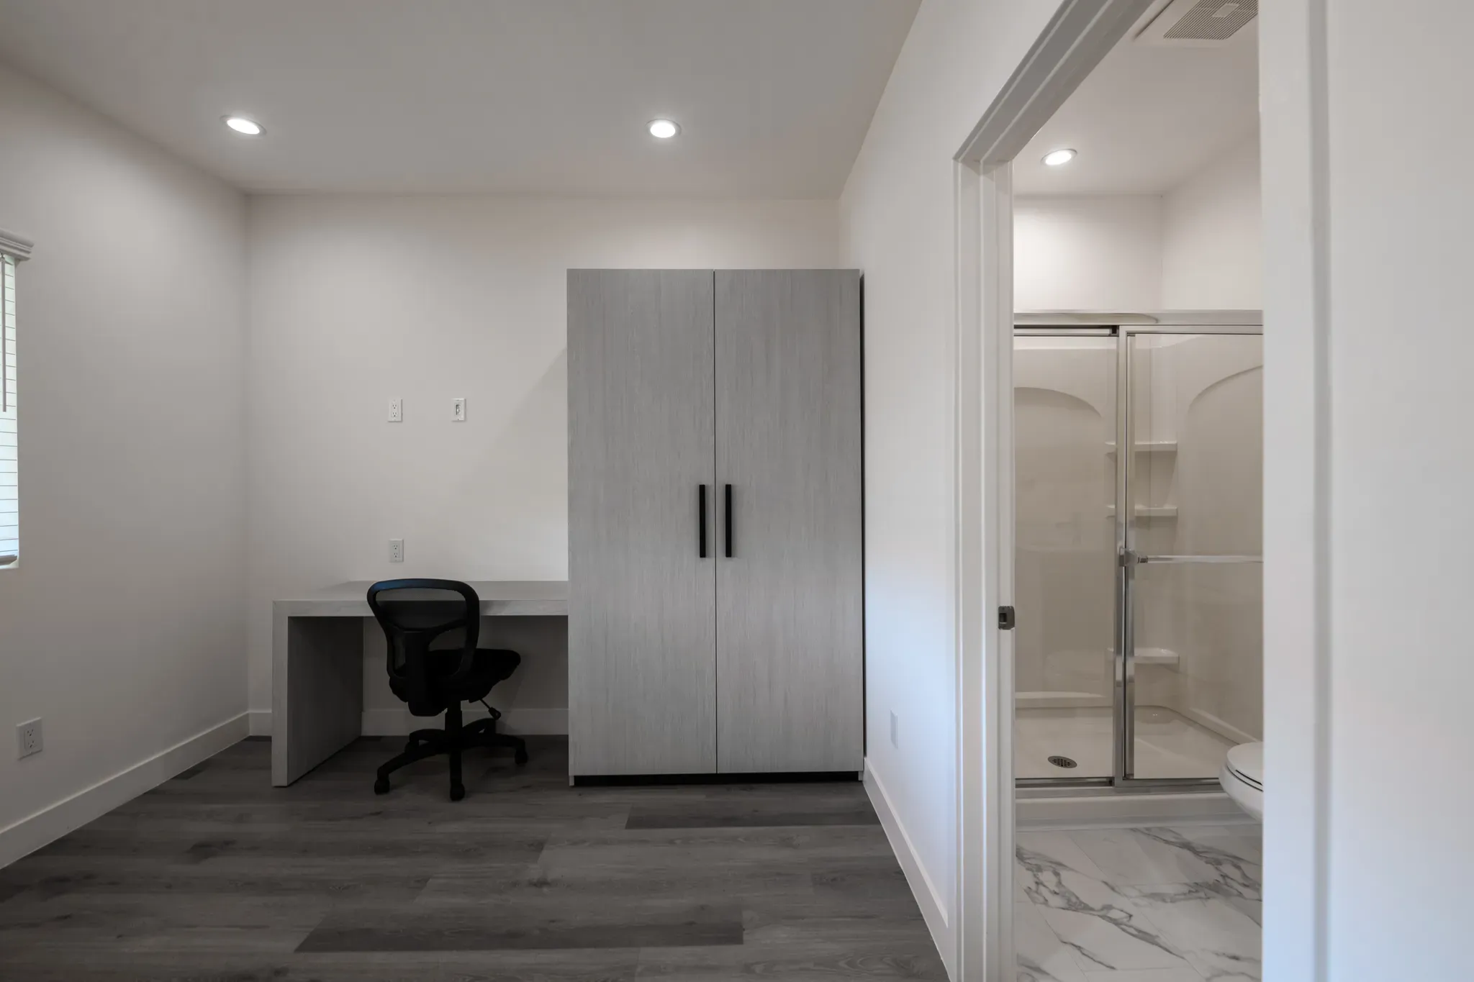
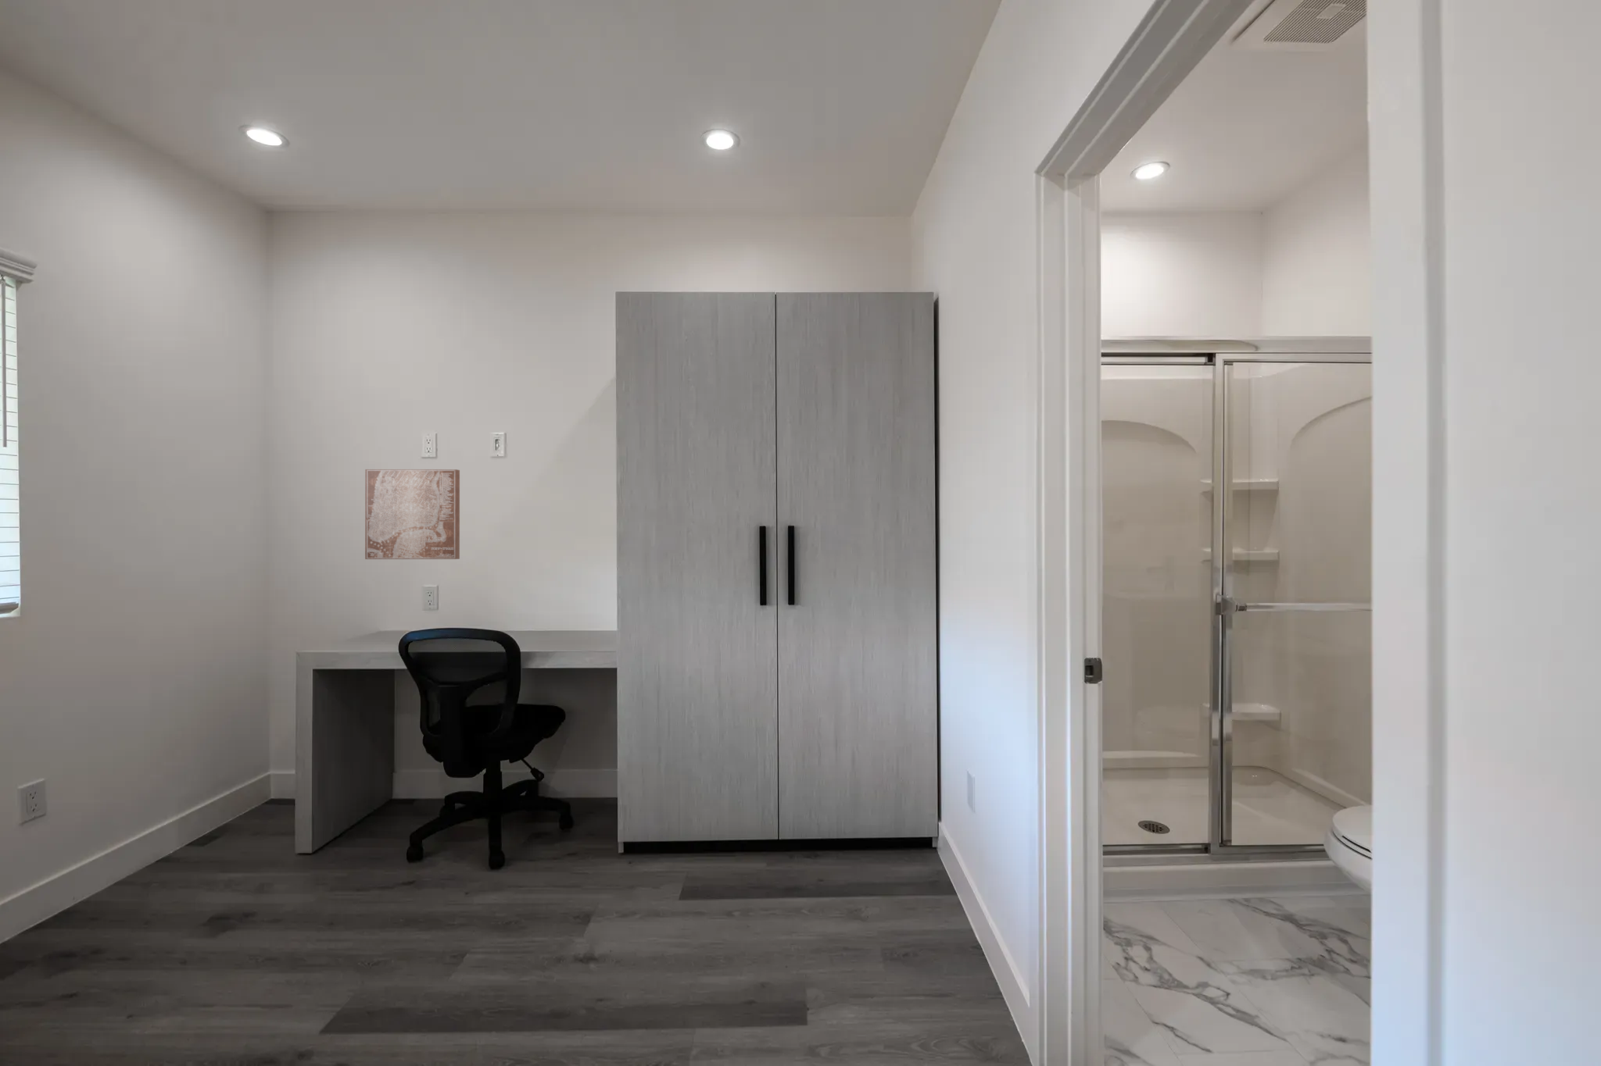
+ wall art (412, 514)
